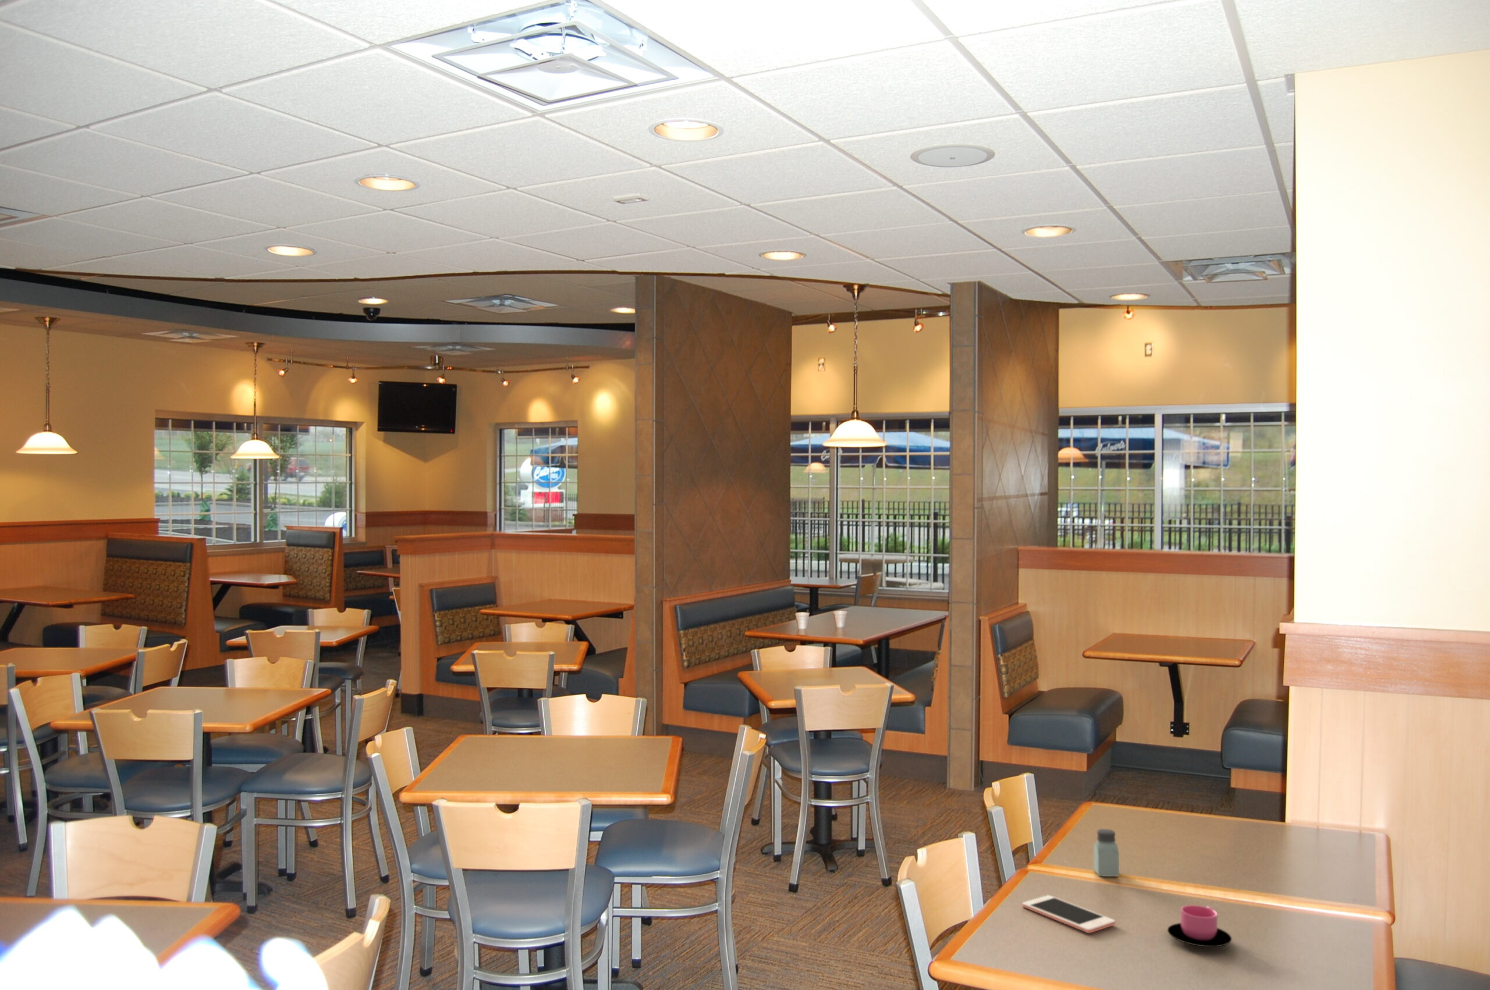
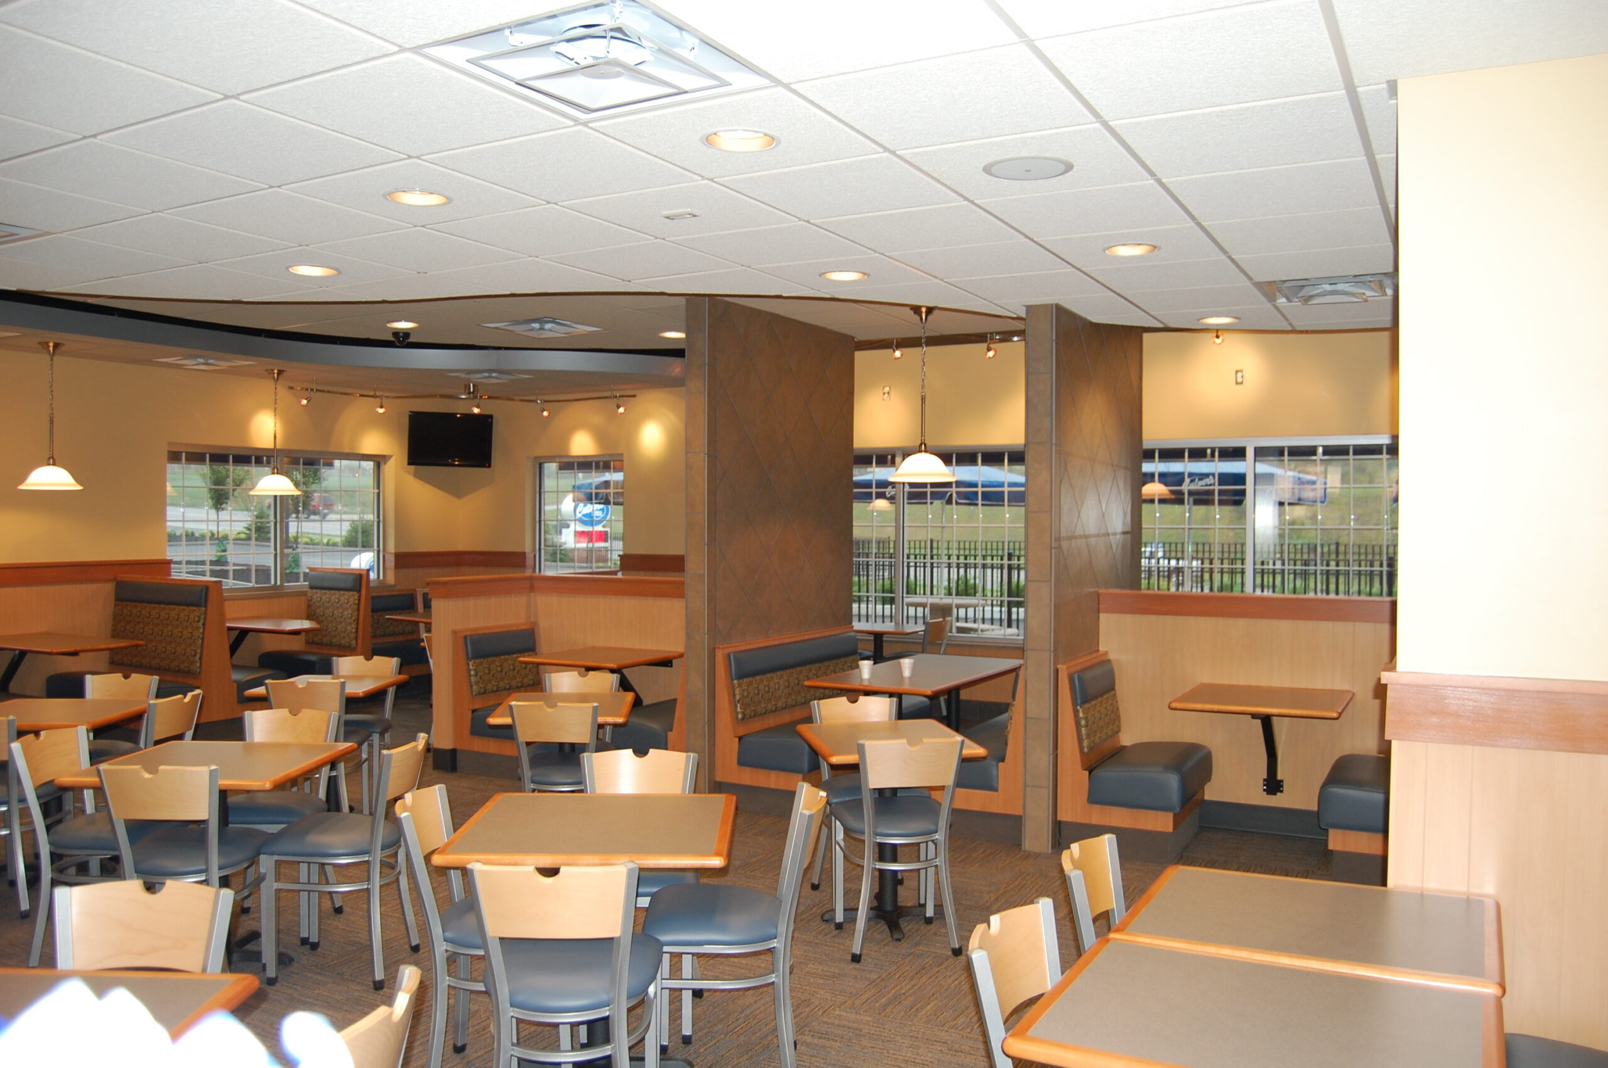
- cup (1199, 926)
- cell phone (1068, 914)
- saltshaker (1105, 852)
